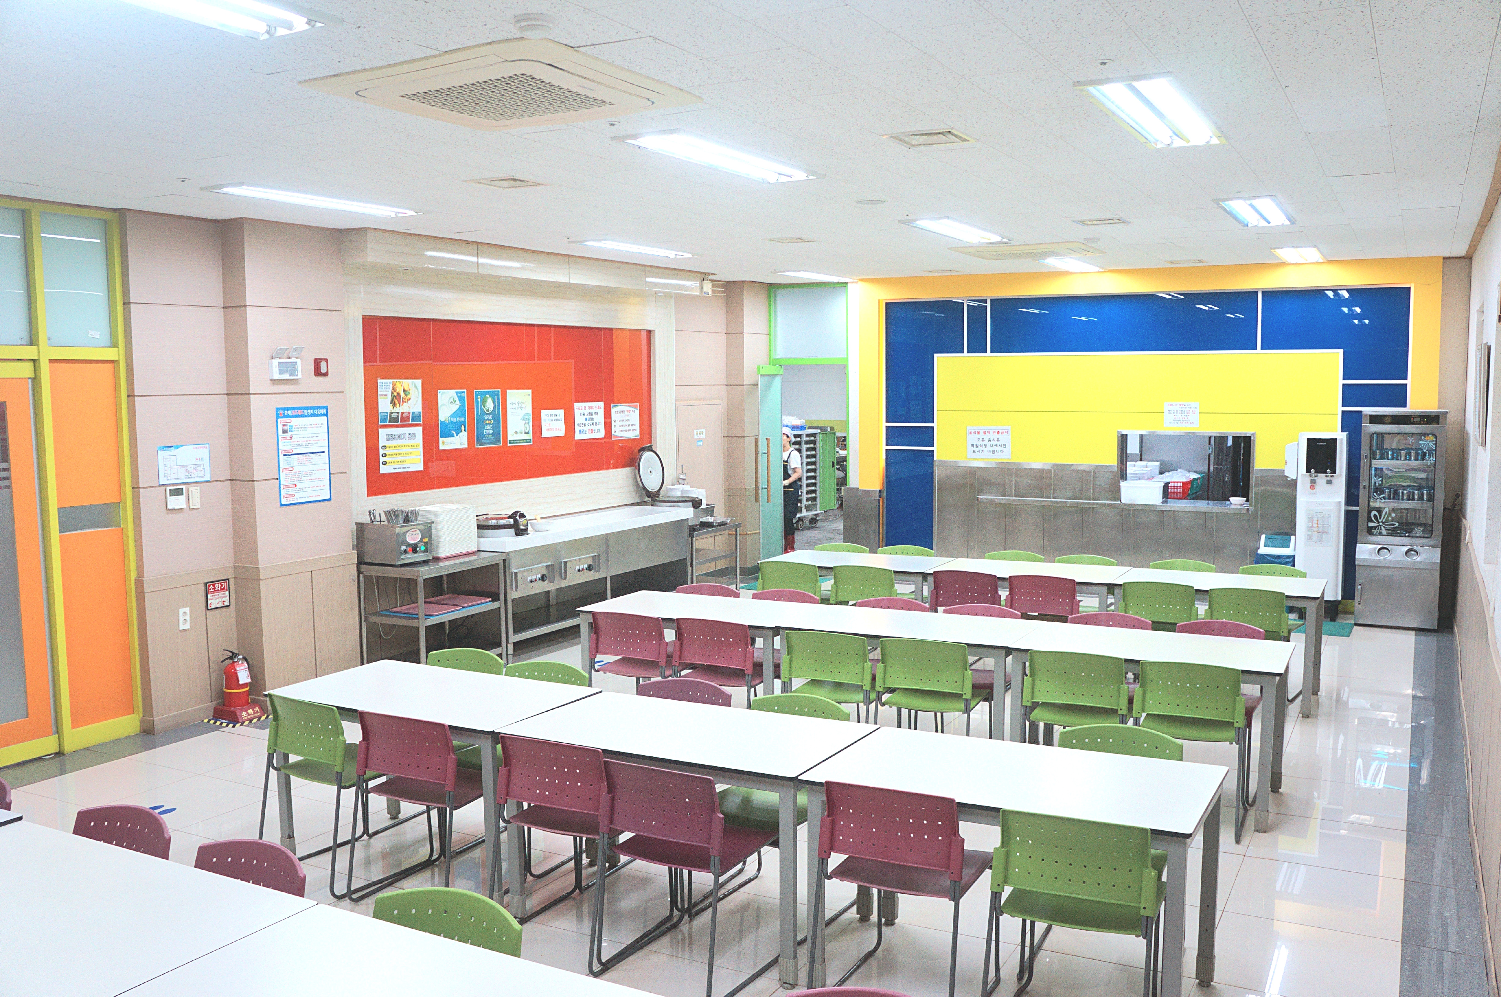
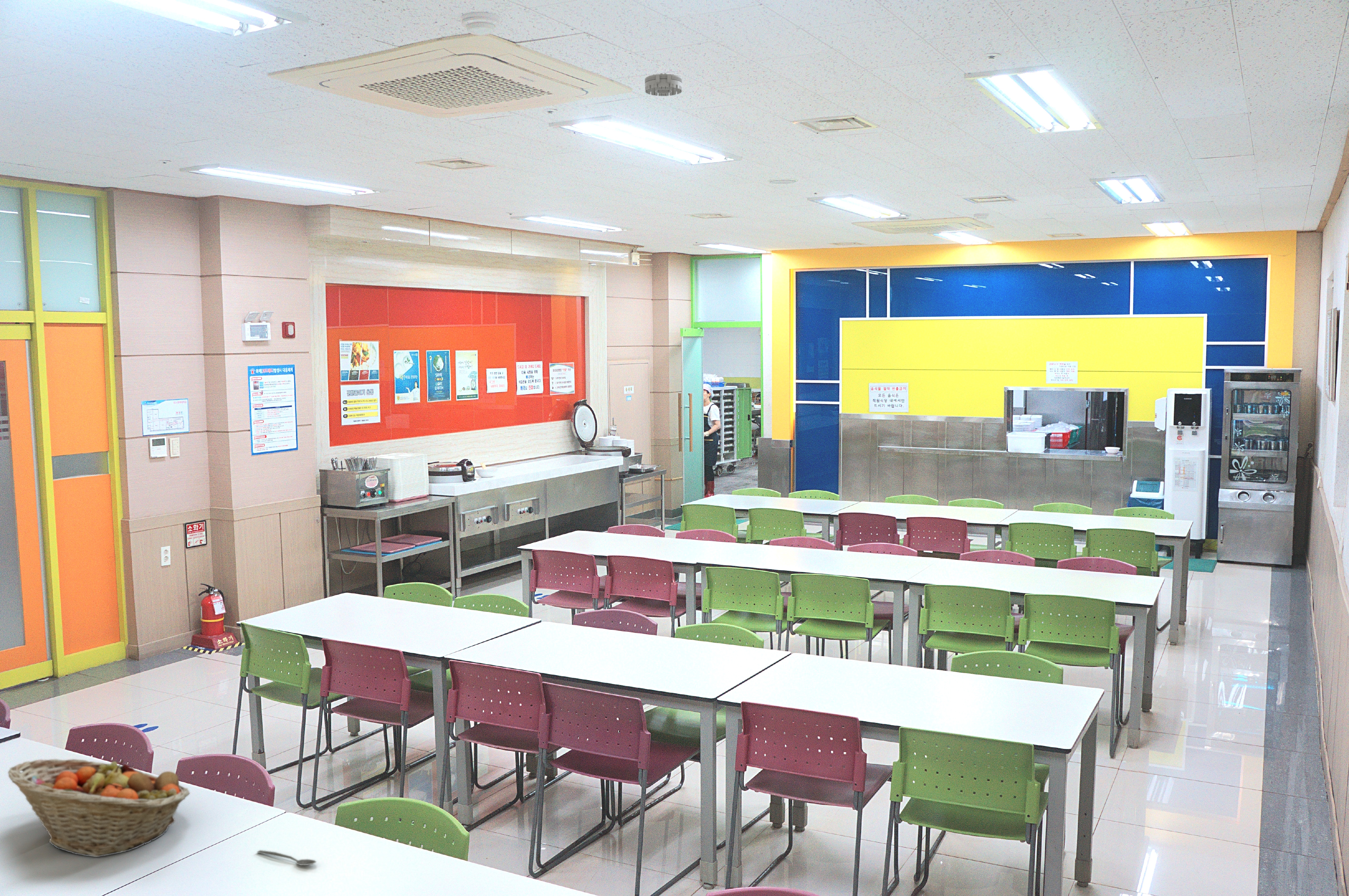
+ fruit basket (100, 796)
+ spoon (286, 857)
+ smoke detector (663, 84)
